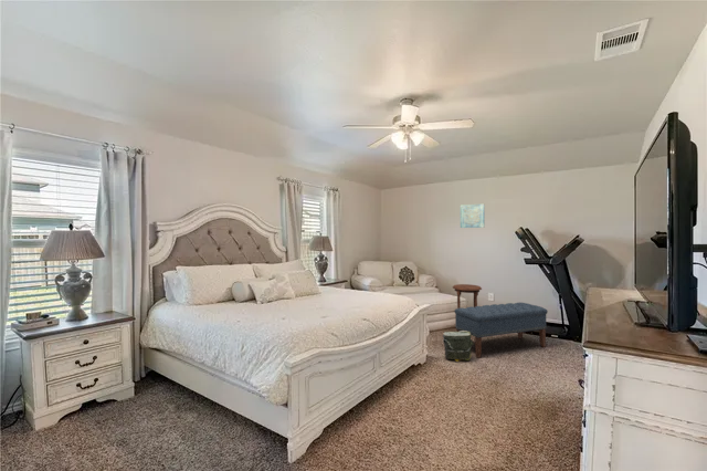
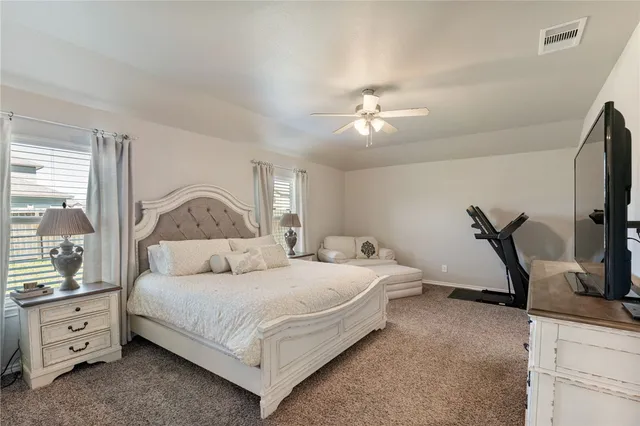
- side table (460, 306)
- wall art (472, 216)
- bag (457, 346)
- bench (500, 326)
